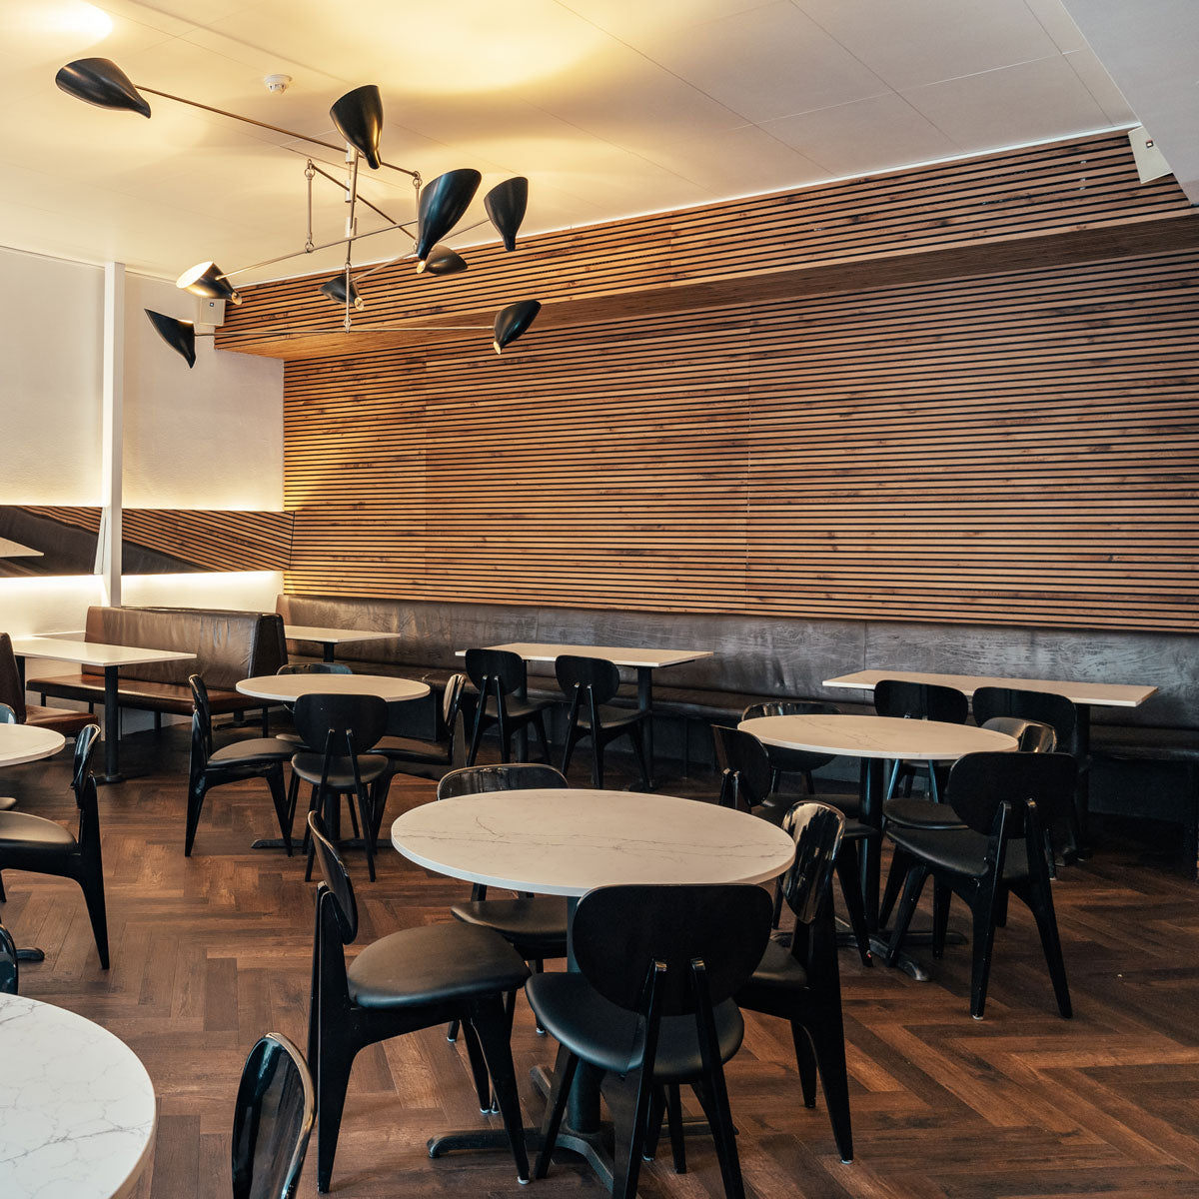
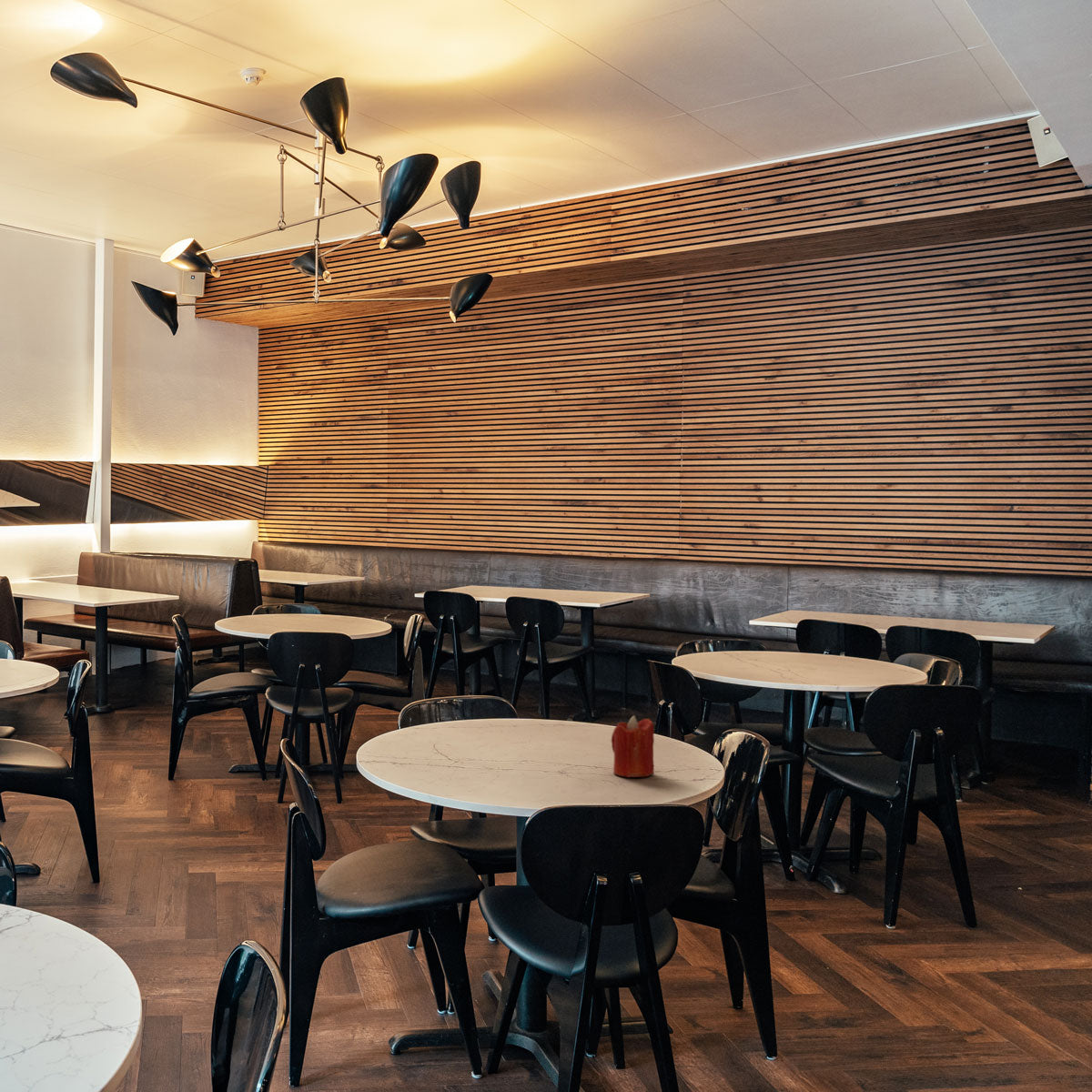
+ candle (633, 744)
